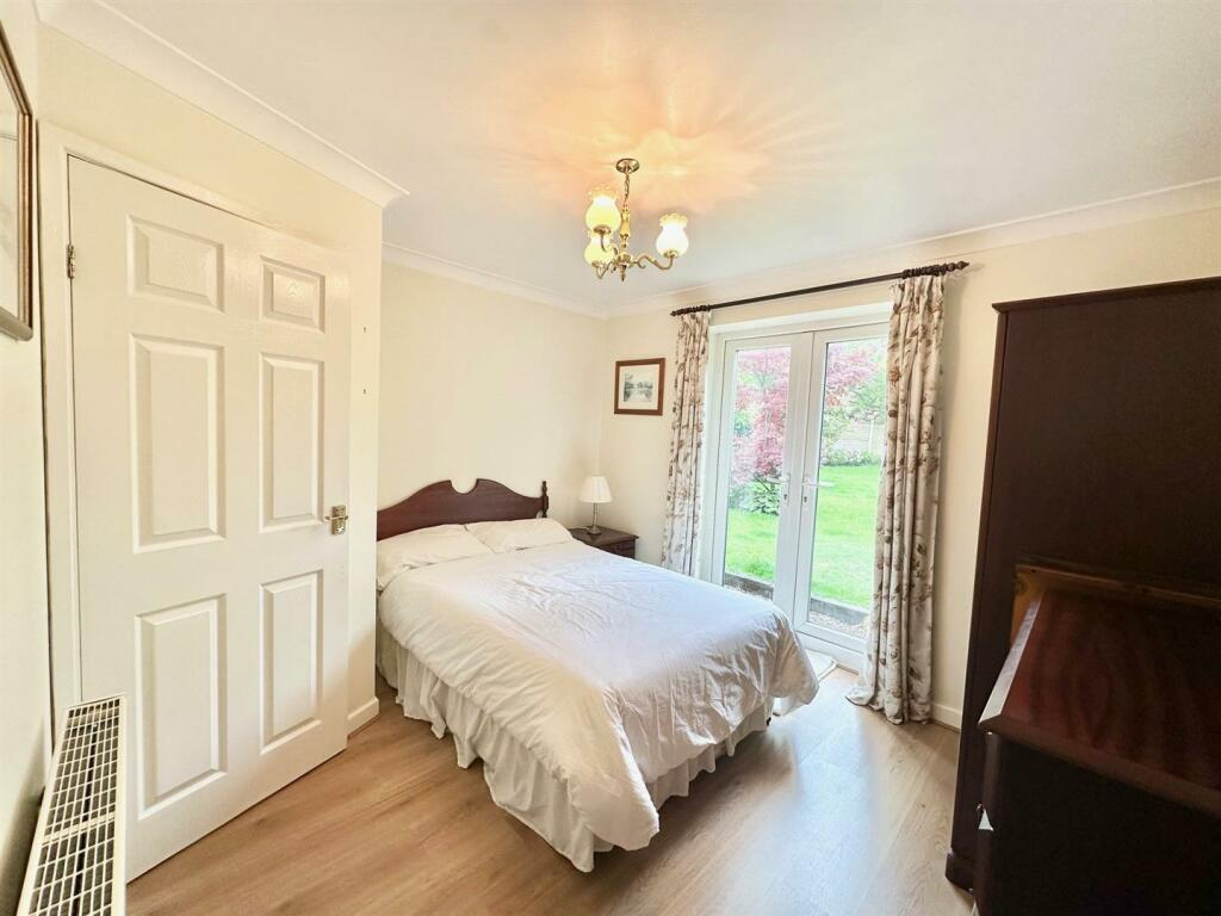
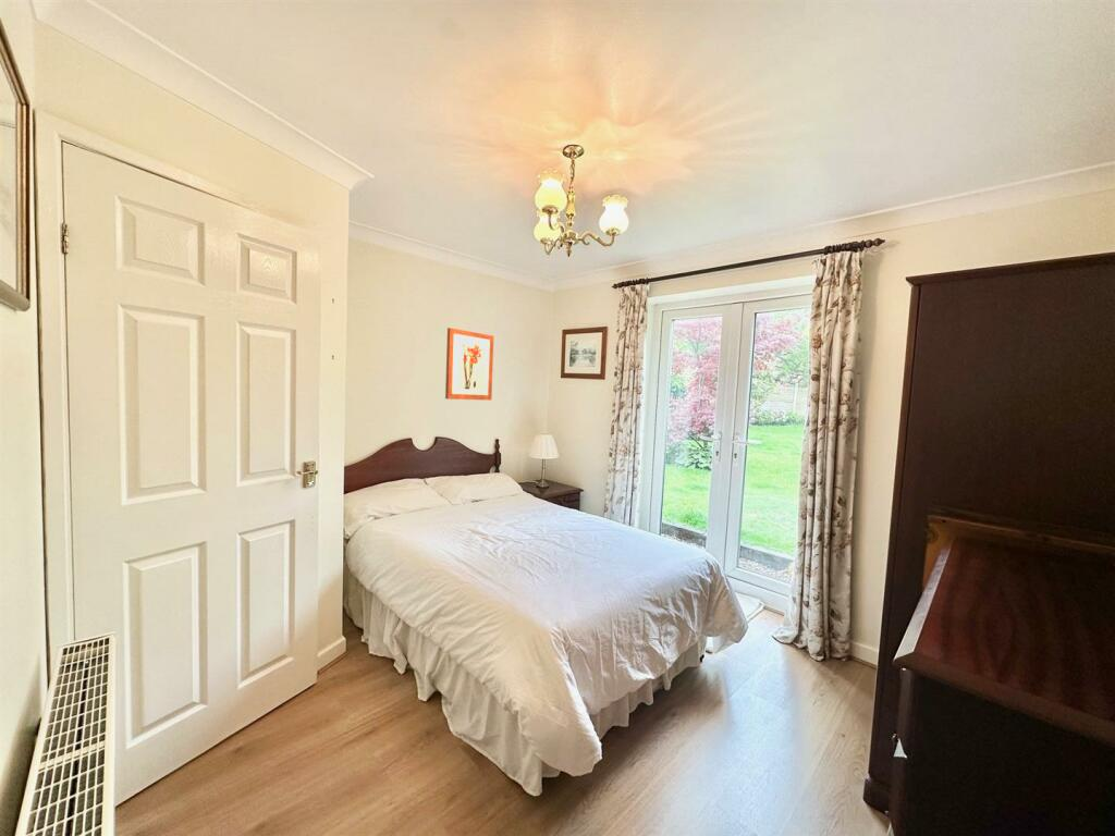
+ wall art (470, 366)
